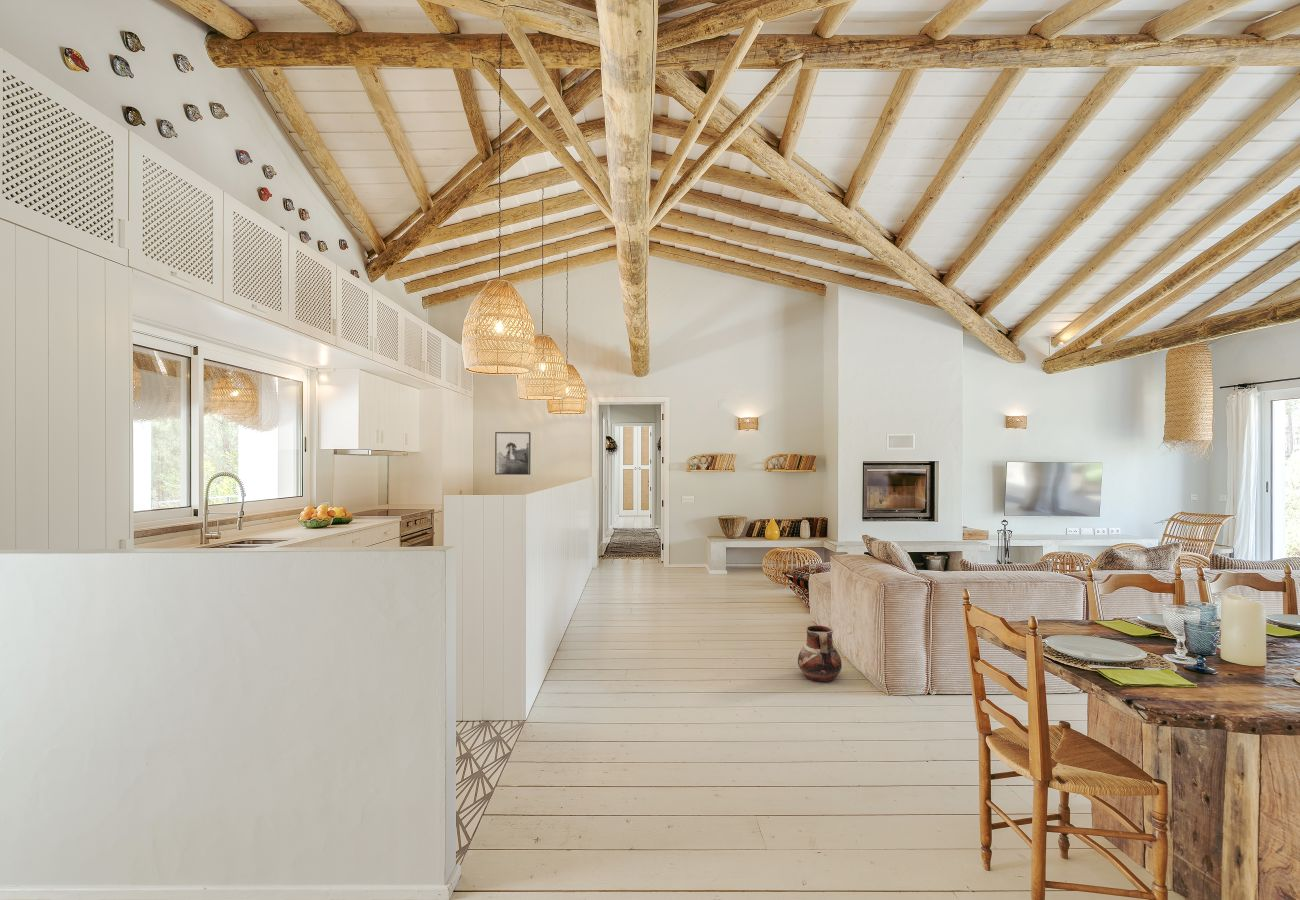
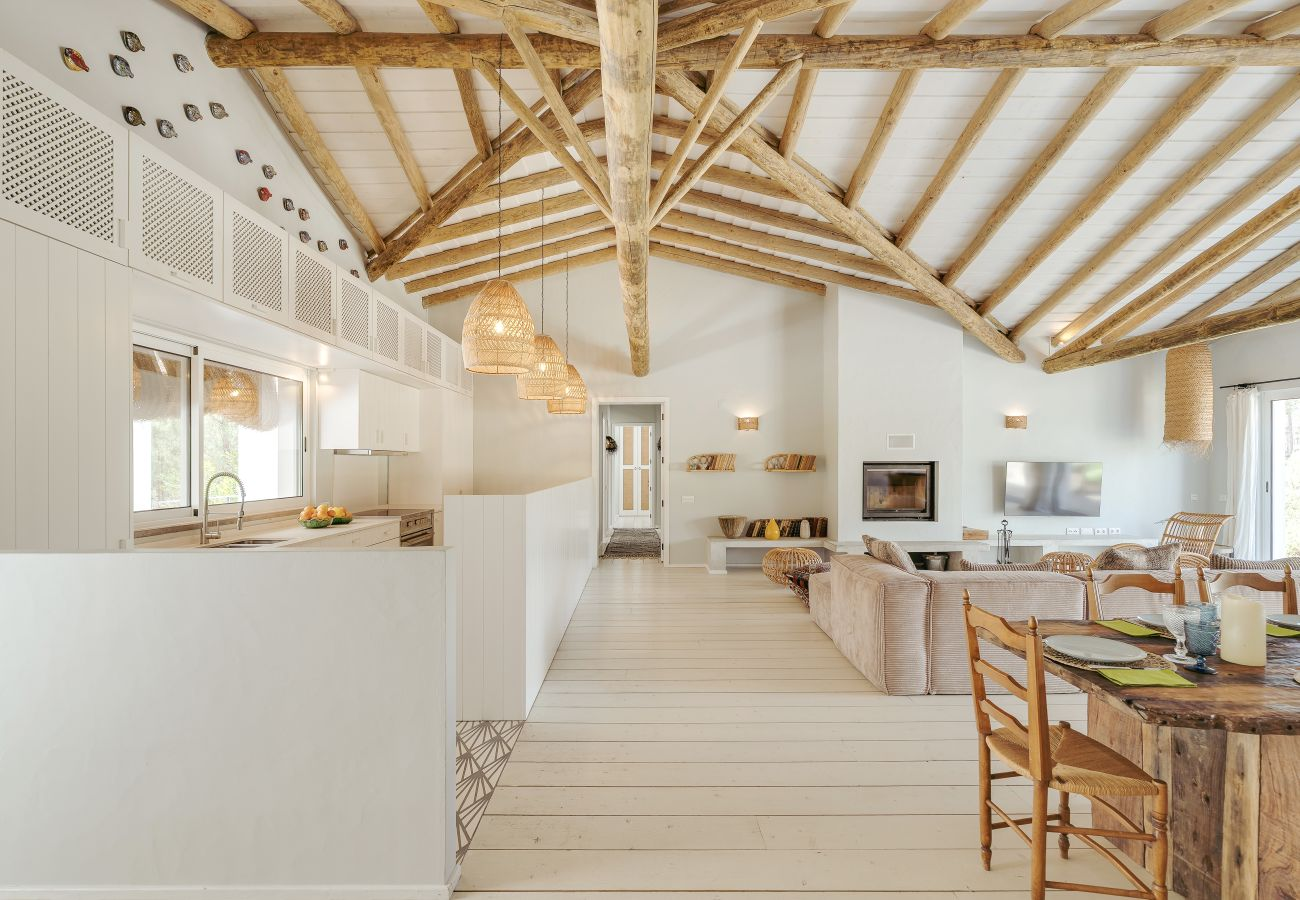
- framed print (512, 453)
- ceramic pot (819, 652)
